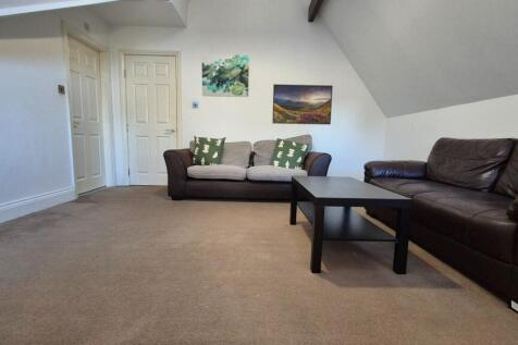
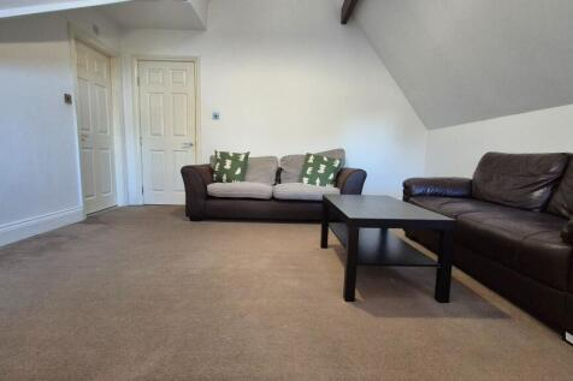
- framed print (301, 104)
- wall art (225, 75)
